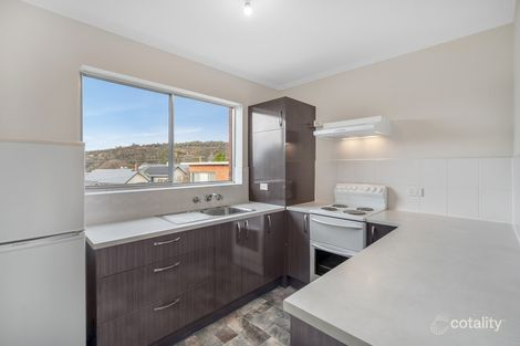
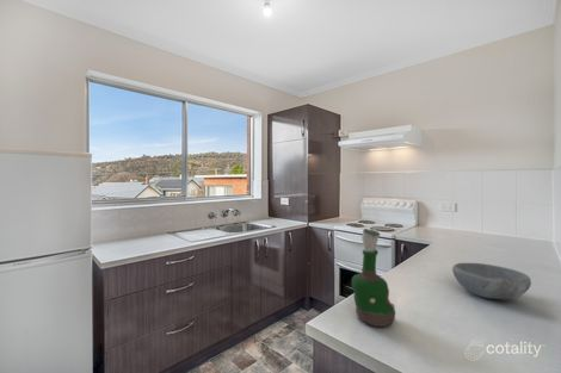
+ bowl (488, 281)
+ grog bottle (372, 274)
